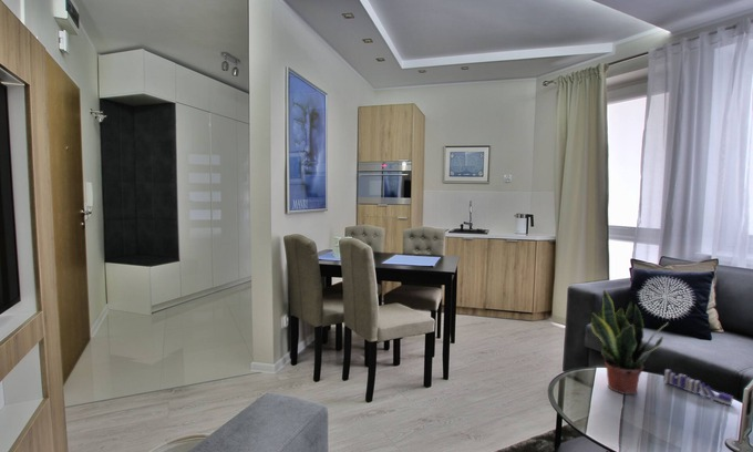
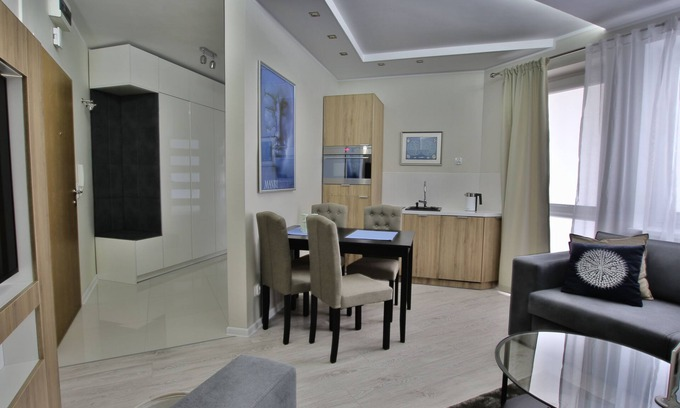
- book (695, 386)
- potted plant (623, 342)
